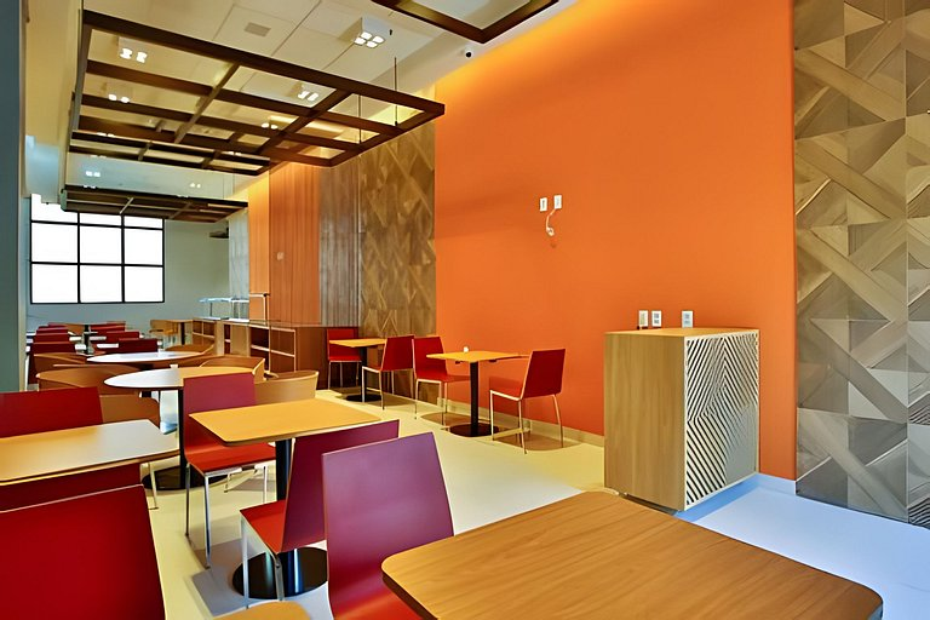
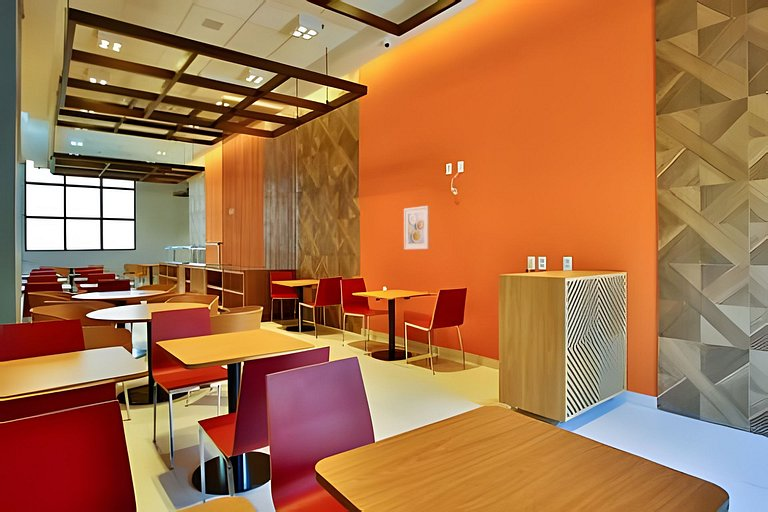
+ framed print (416, 228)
